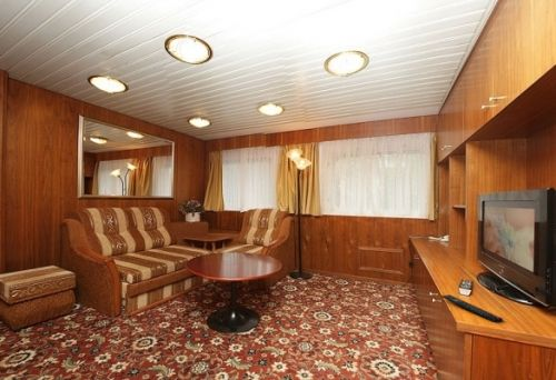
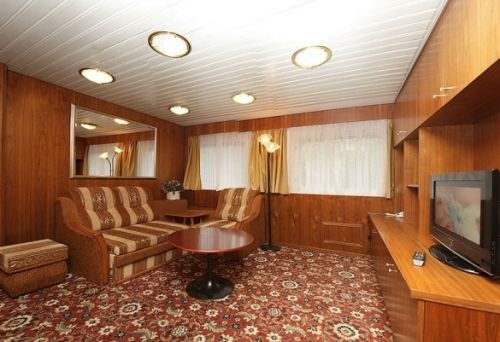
- remote control (469, 307)
